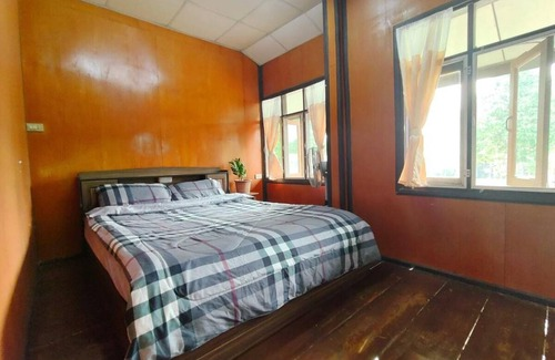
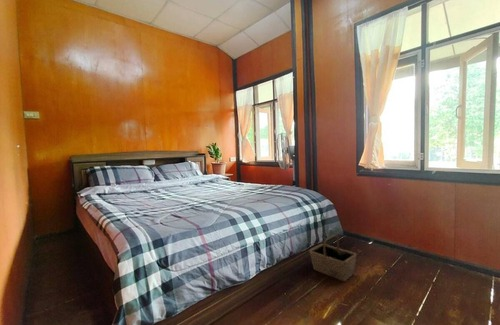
+ basket (332, 254)
